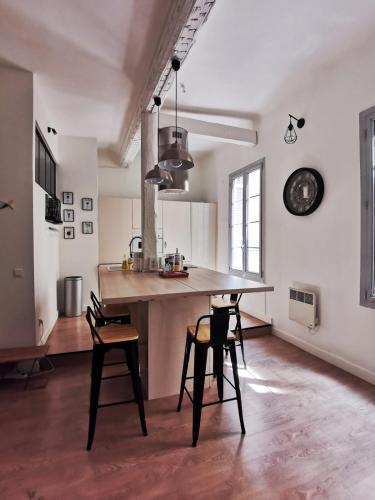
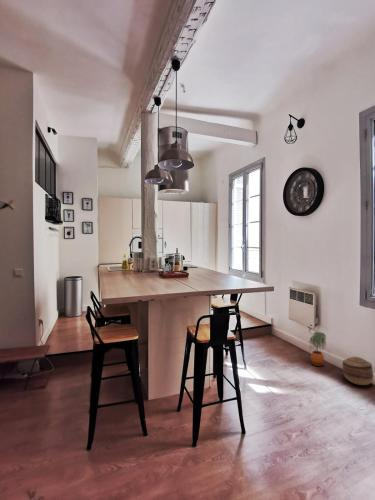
+ basket (357, 369)
+ potted plant (317, 348)
